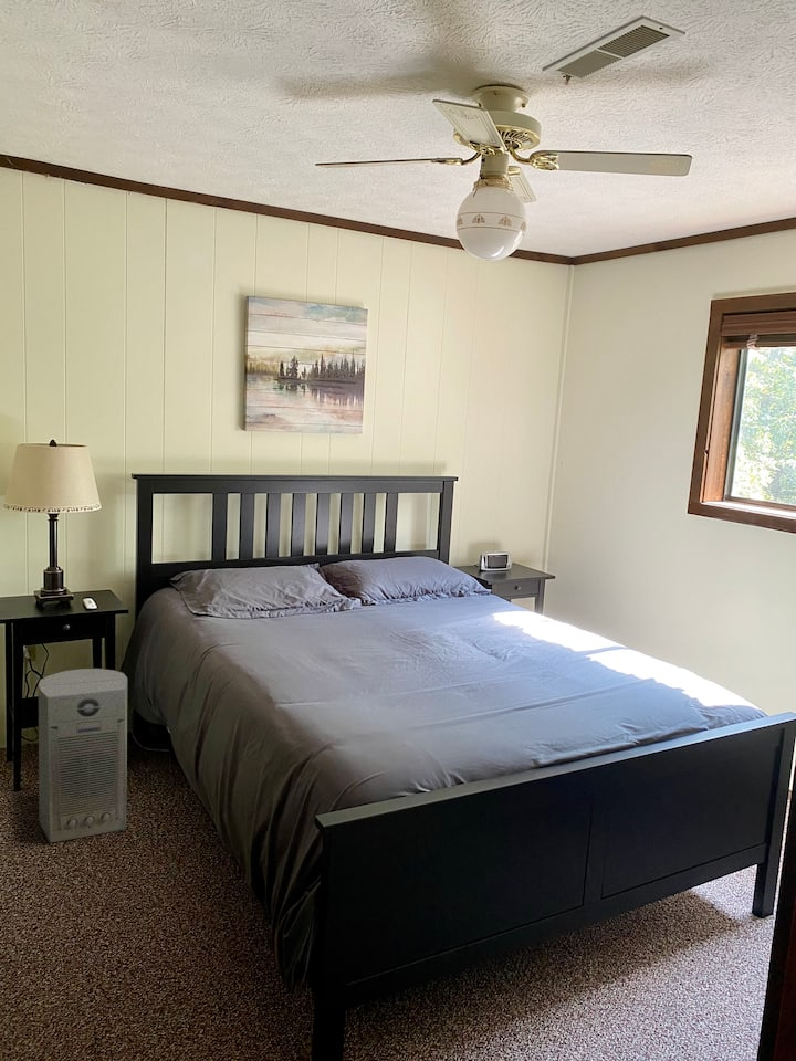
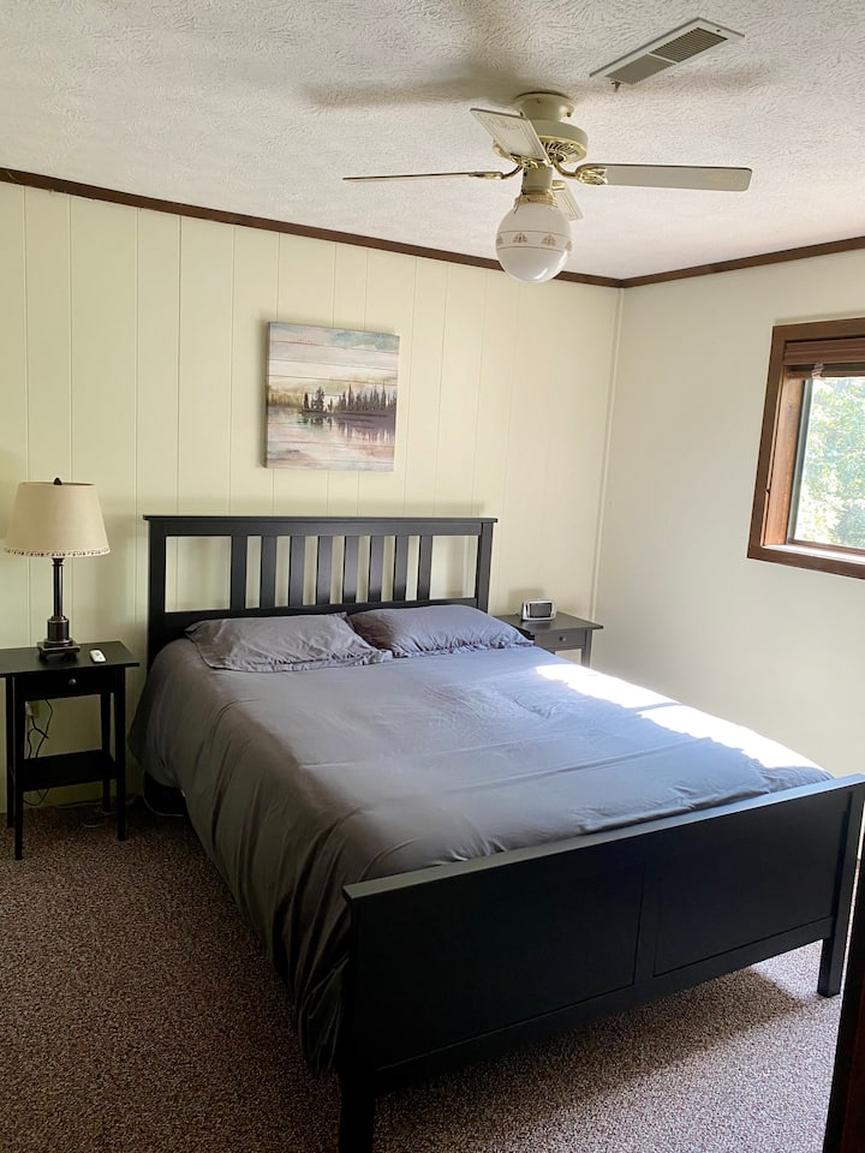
- fan (83, 747)
